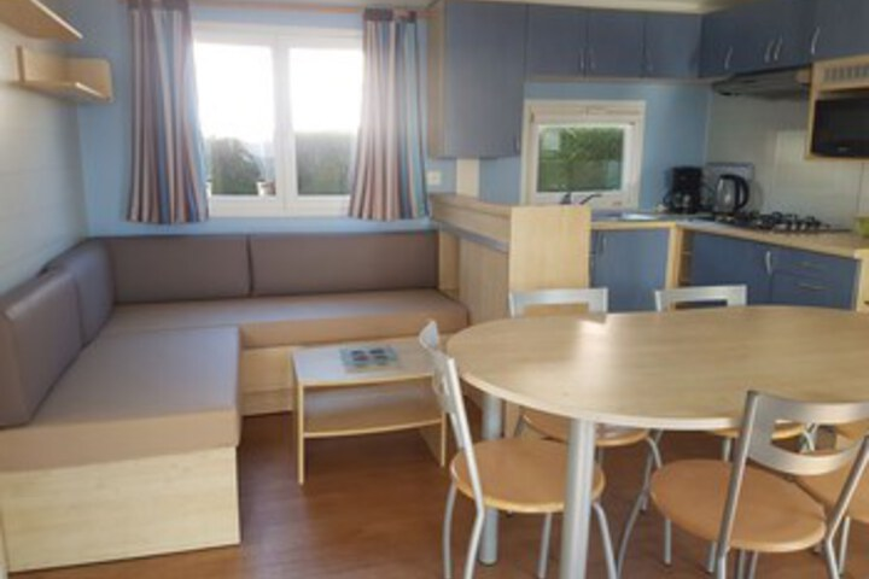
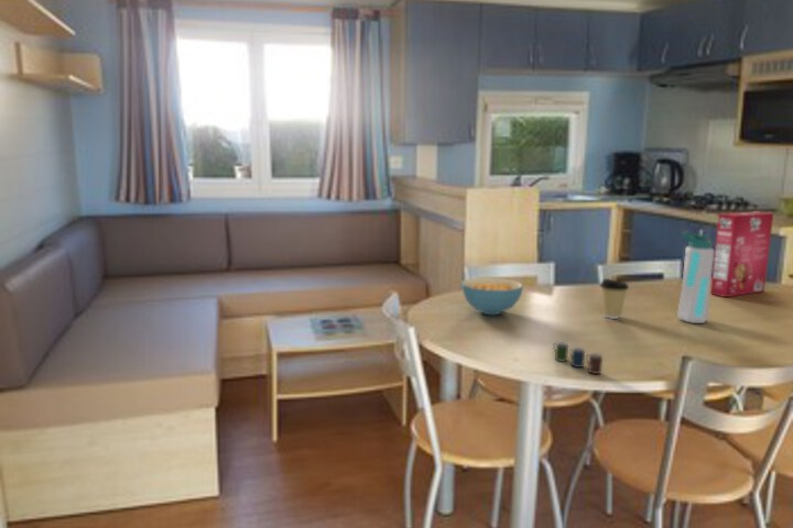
+ cup (576, 351)
+ cereal box (741, 253)
+ cereal bowl (491, 298)
+ coffee cup (612, 298)
+ water bottle (694, 277)
